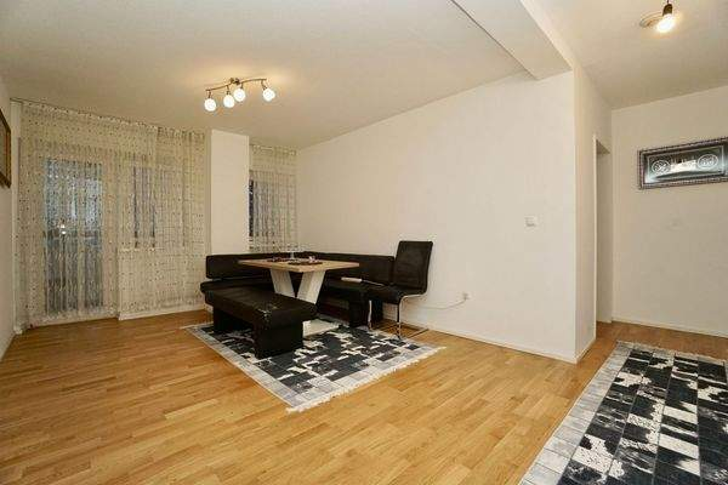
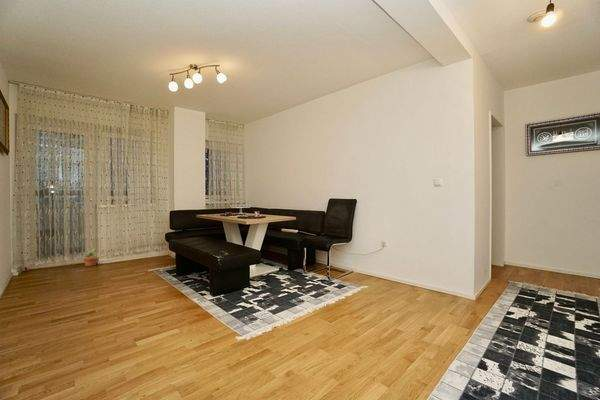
+ potted plant (91, 256)
